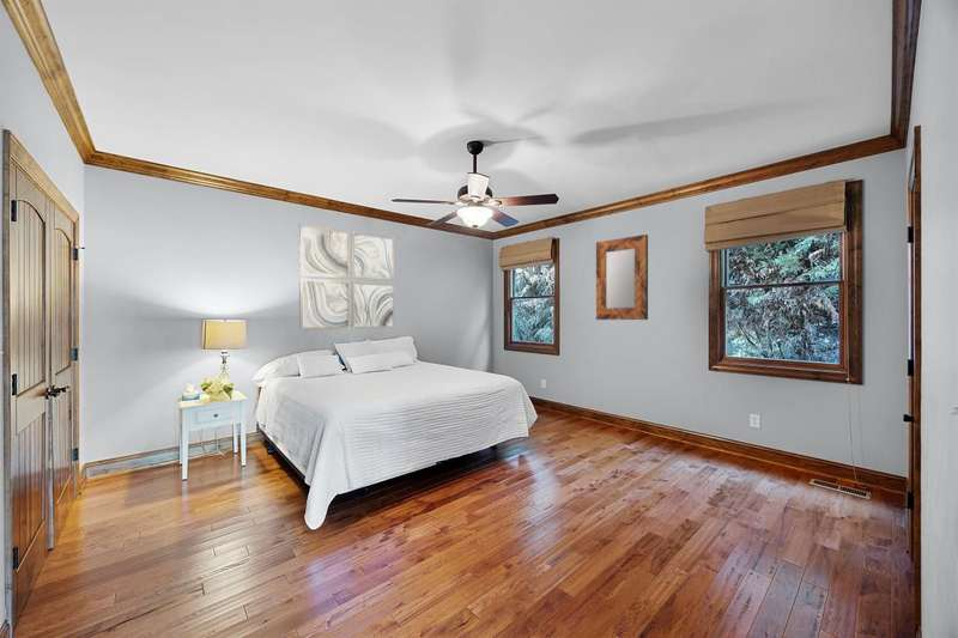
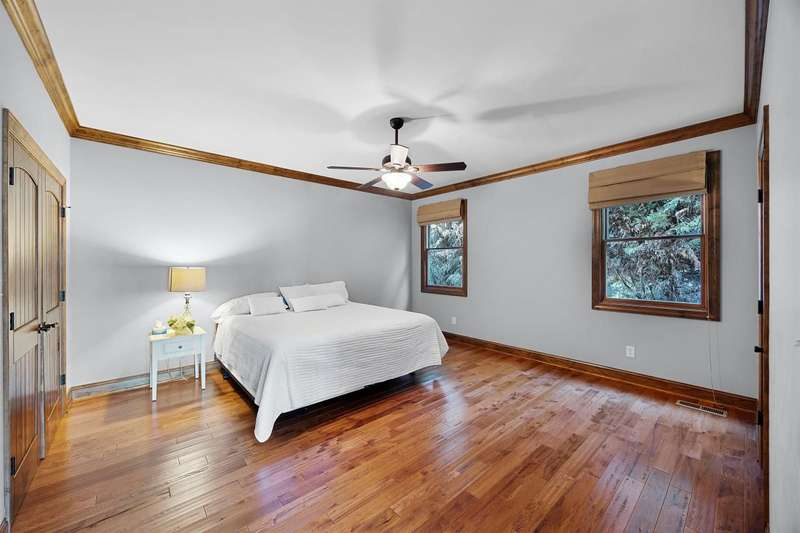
- wall art (348, 281)
- home mirror (620, 279)
